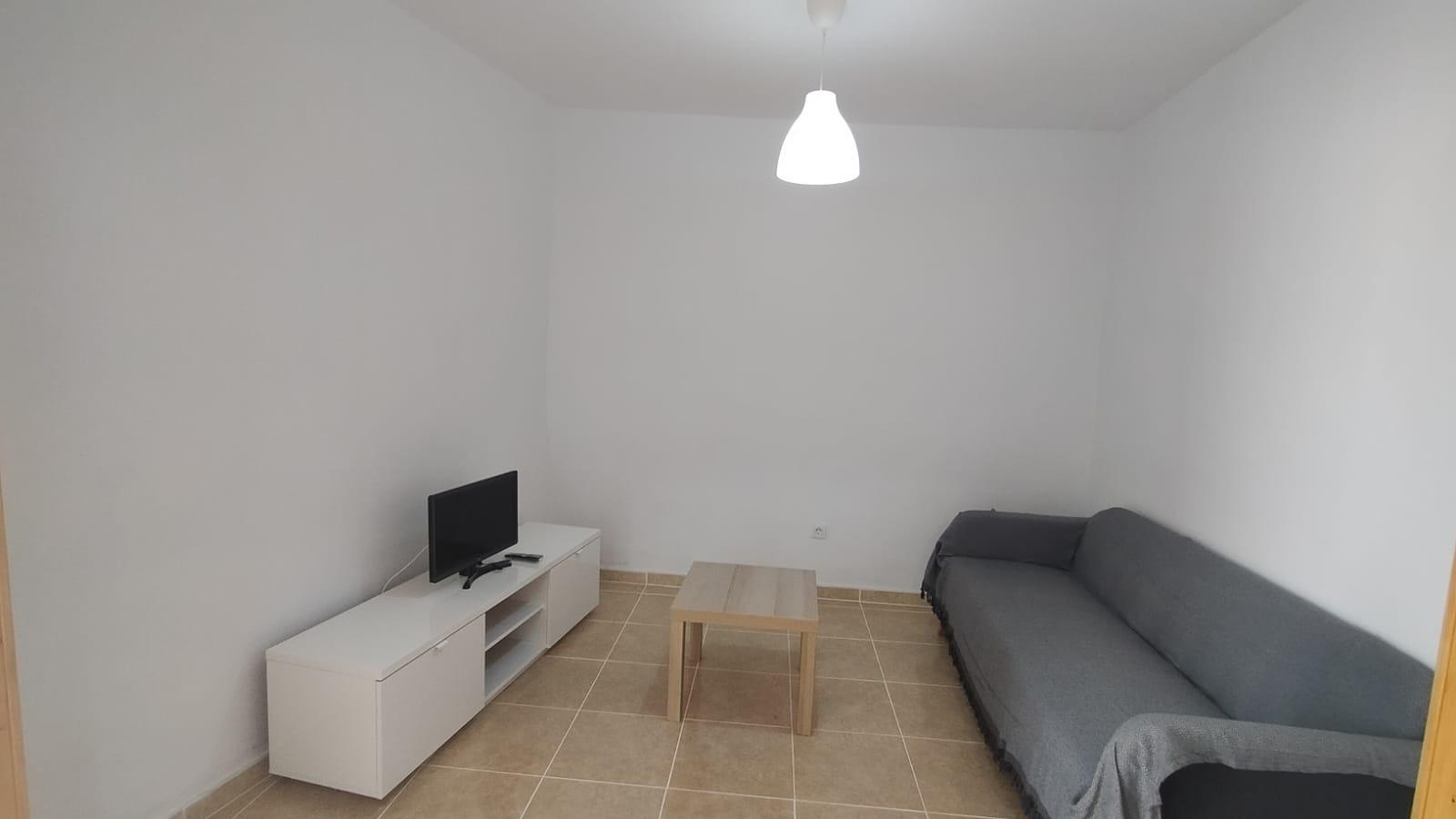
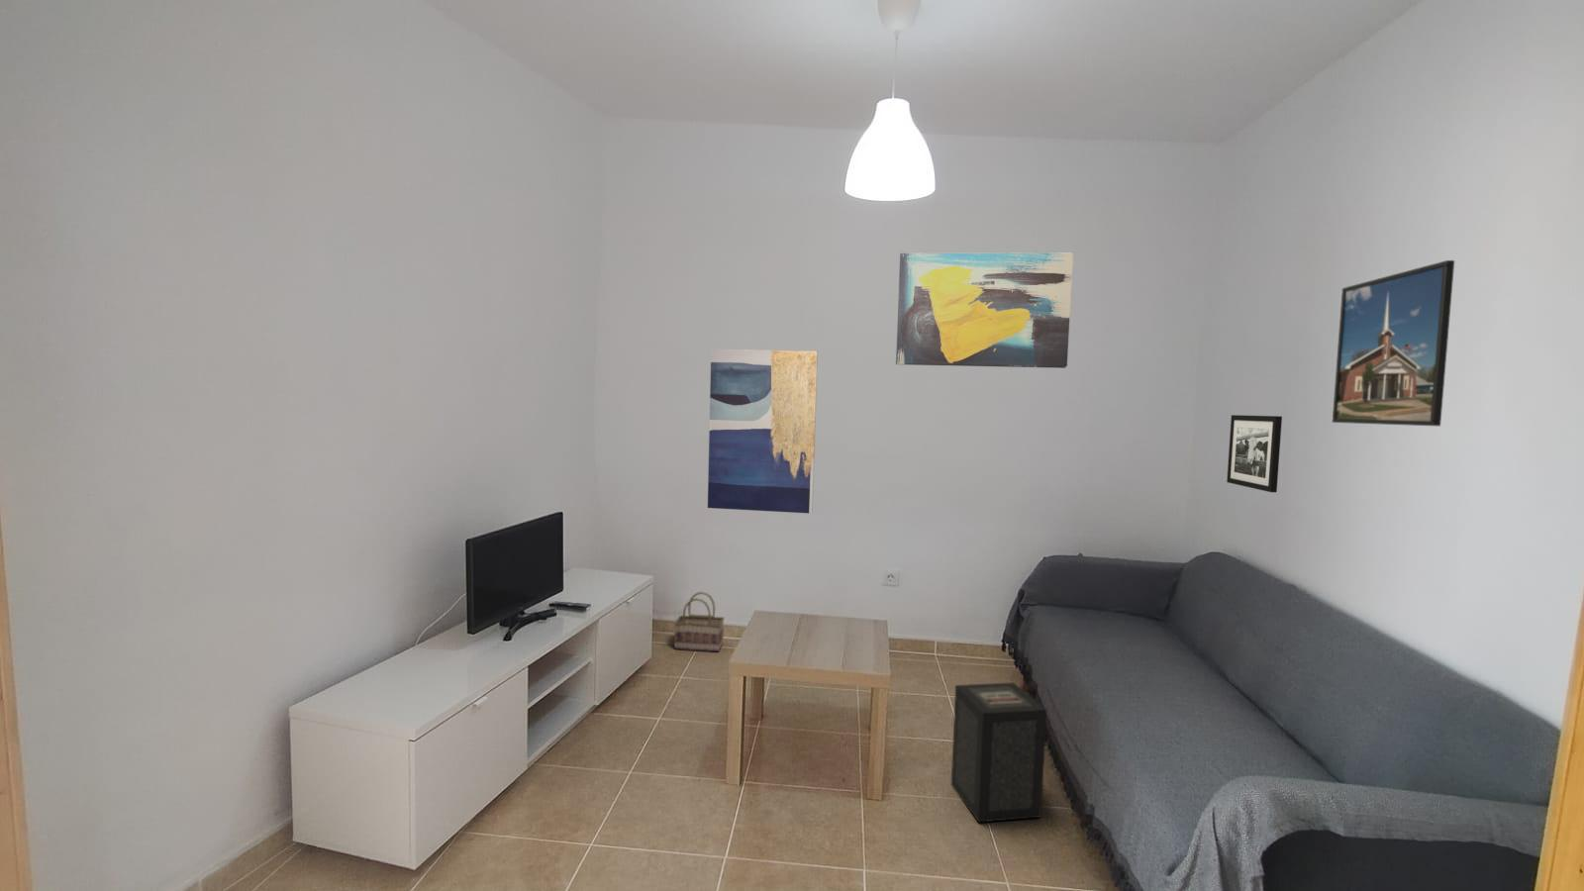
+ speaker (997, 748)
+ wall art (982, 310)
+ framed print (1386, 349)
+ wall art (762, 431)
+ basket (698, 621)
+ picture frame (1252, 451)
